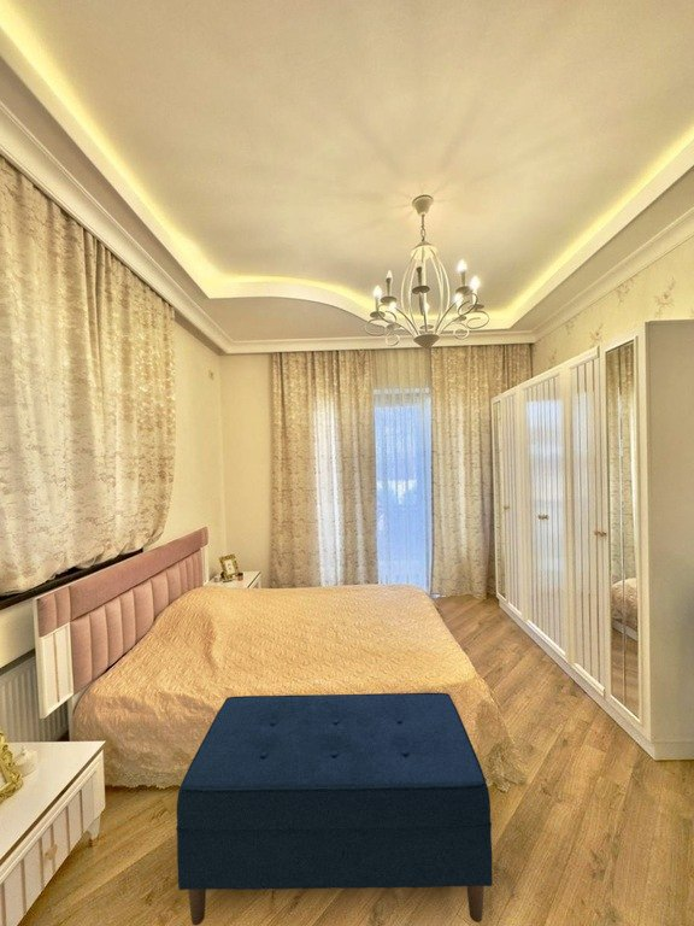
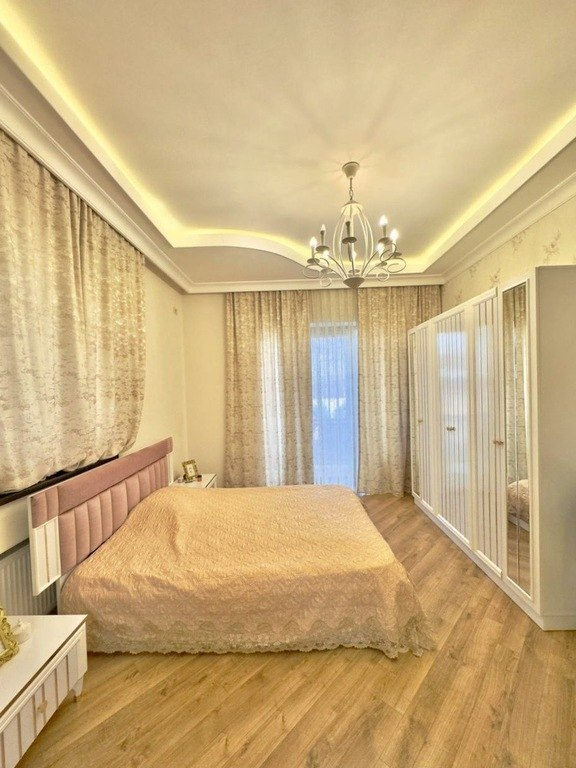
- bench (336, 793)
